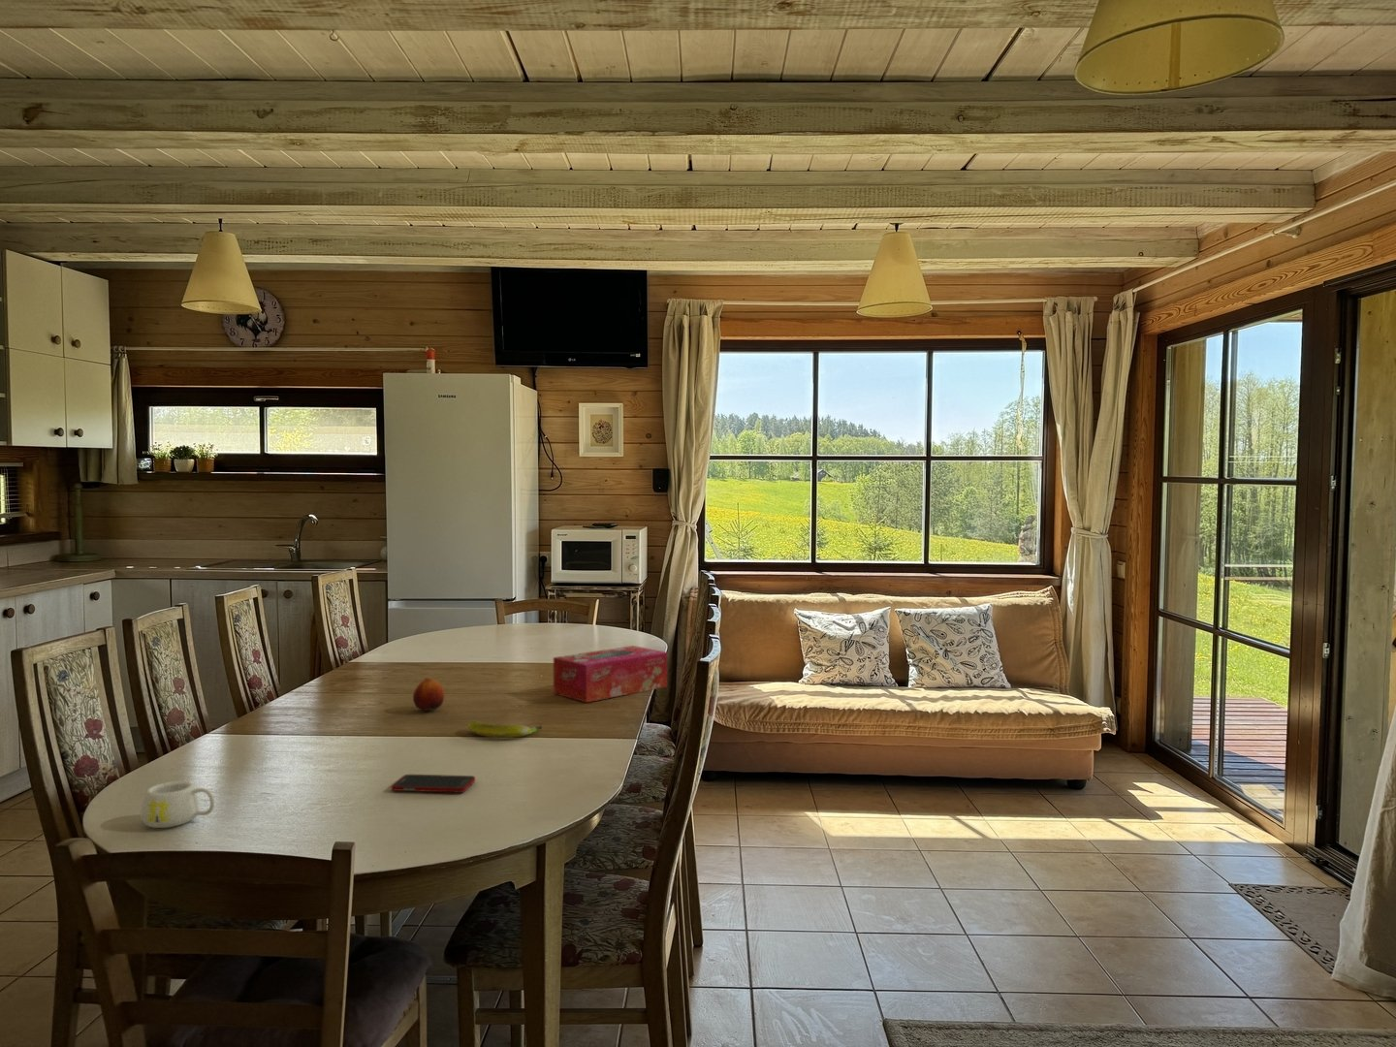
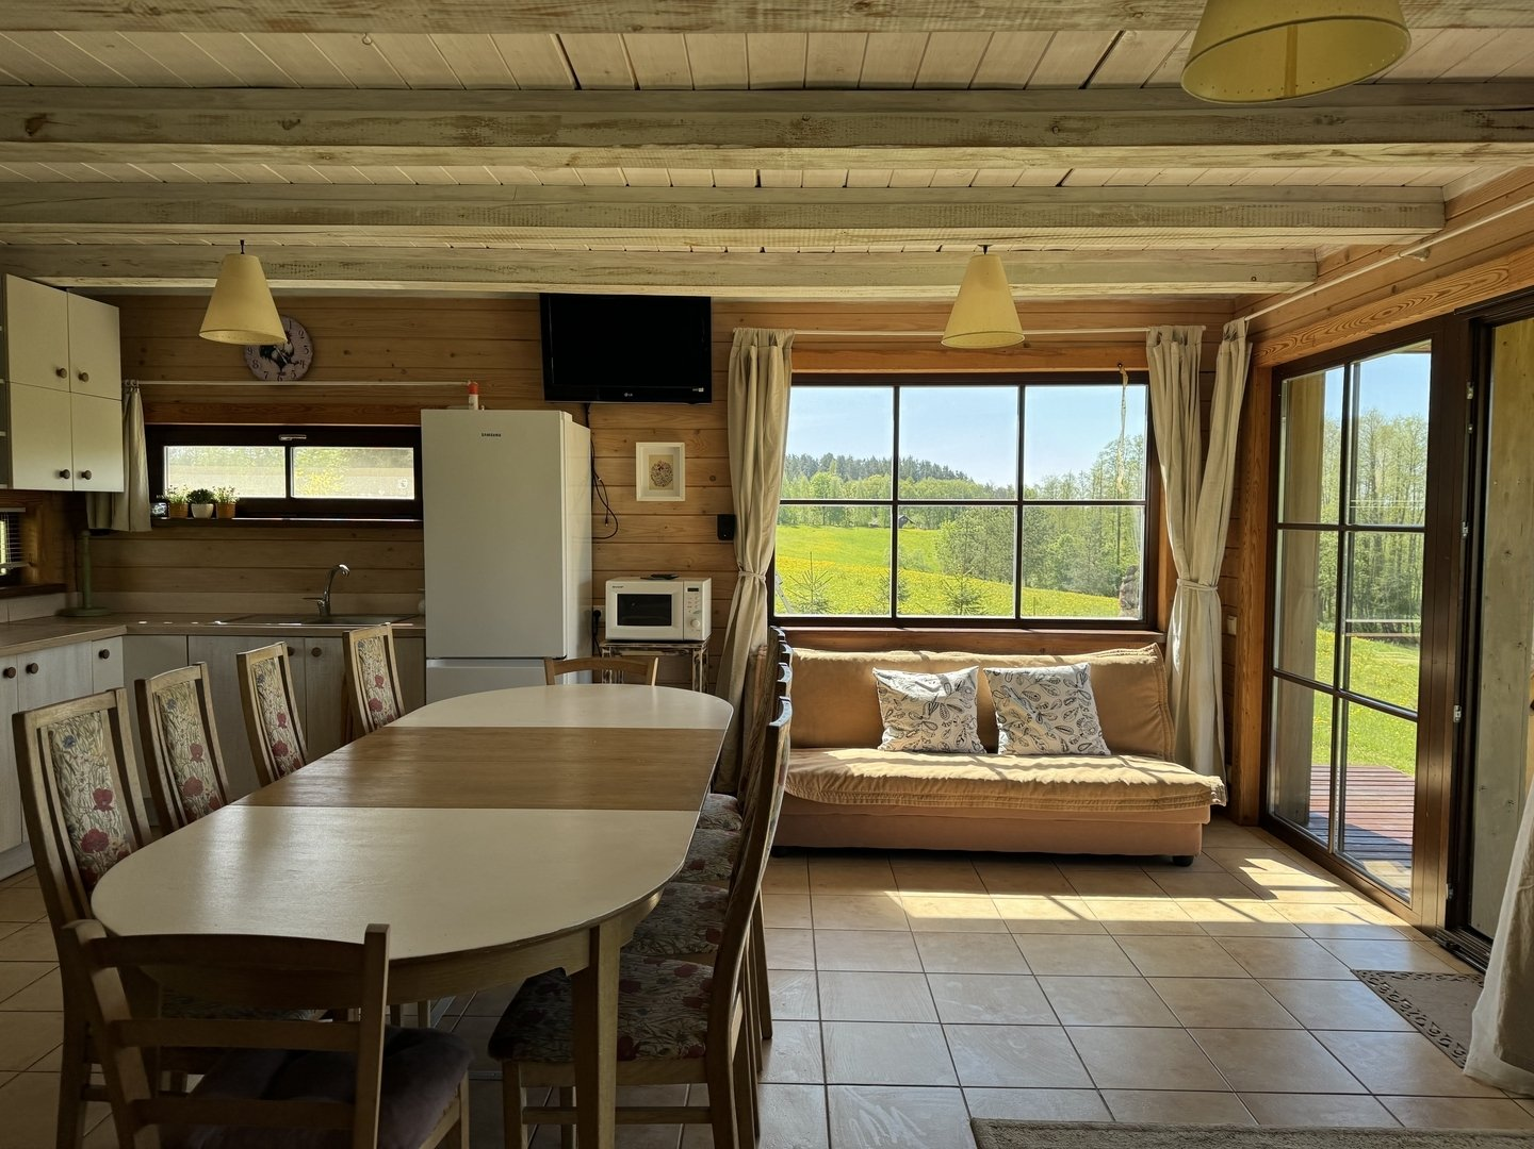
- cell phone (433, 783)
- tissue box (611, 672)
- banana (500, 728)
- fruit (429, 694)
- mug (179, 804)
